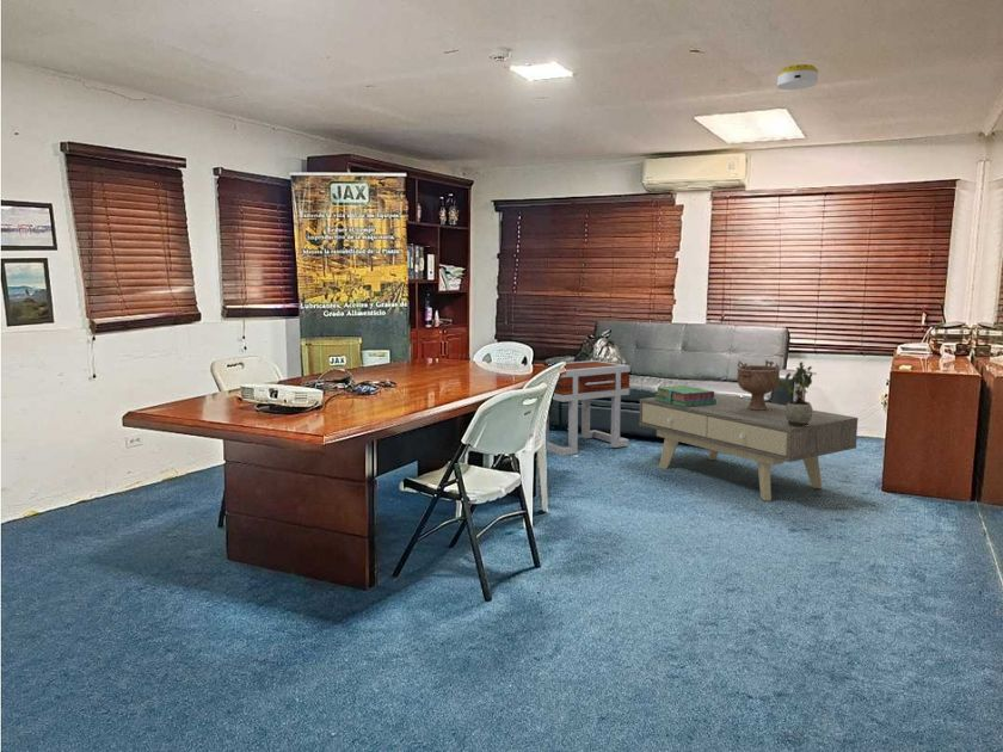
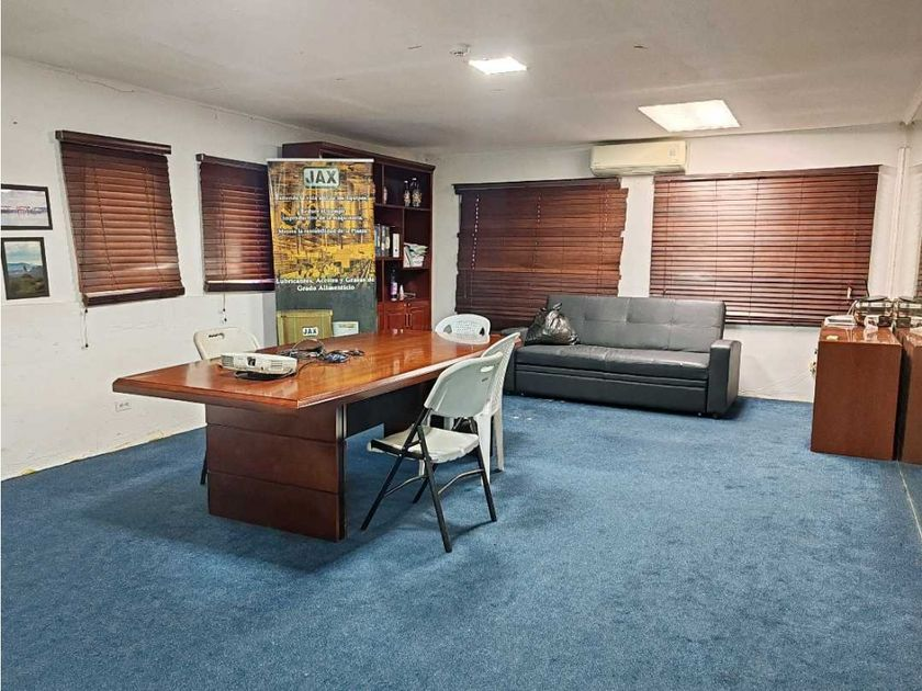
- coffee table (737, 442)
- smoke detector (798, 76)
- potted plant (795, 393)
- stack of books (684, 395)
- decorative bowl (757, 384)
- side table (582, 406)
